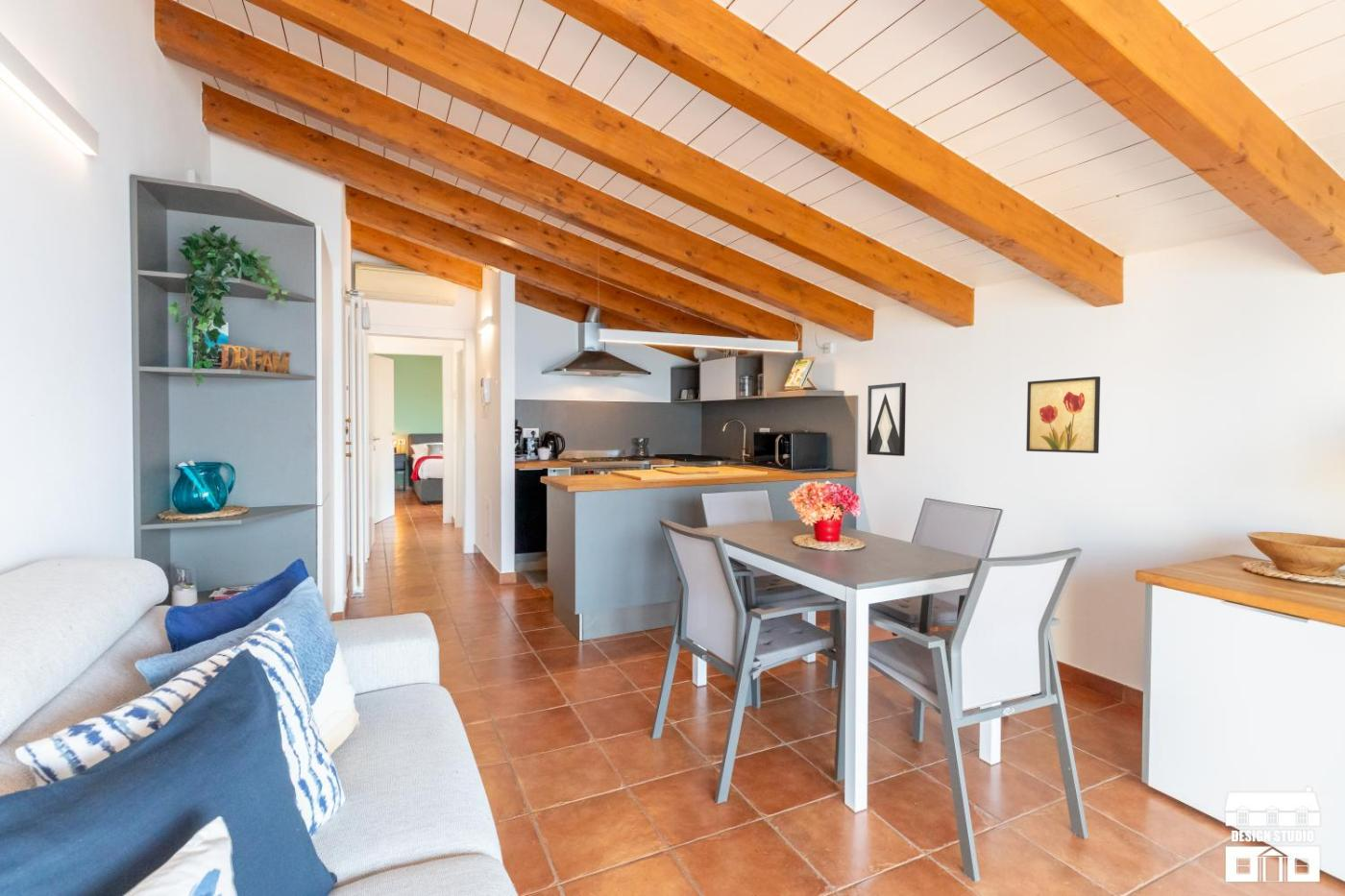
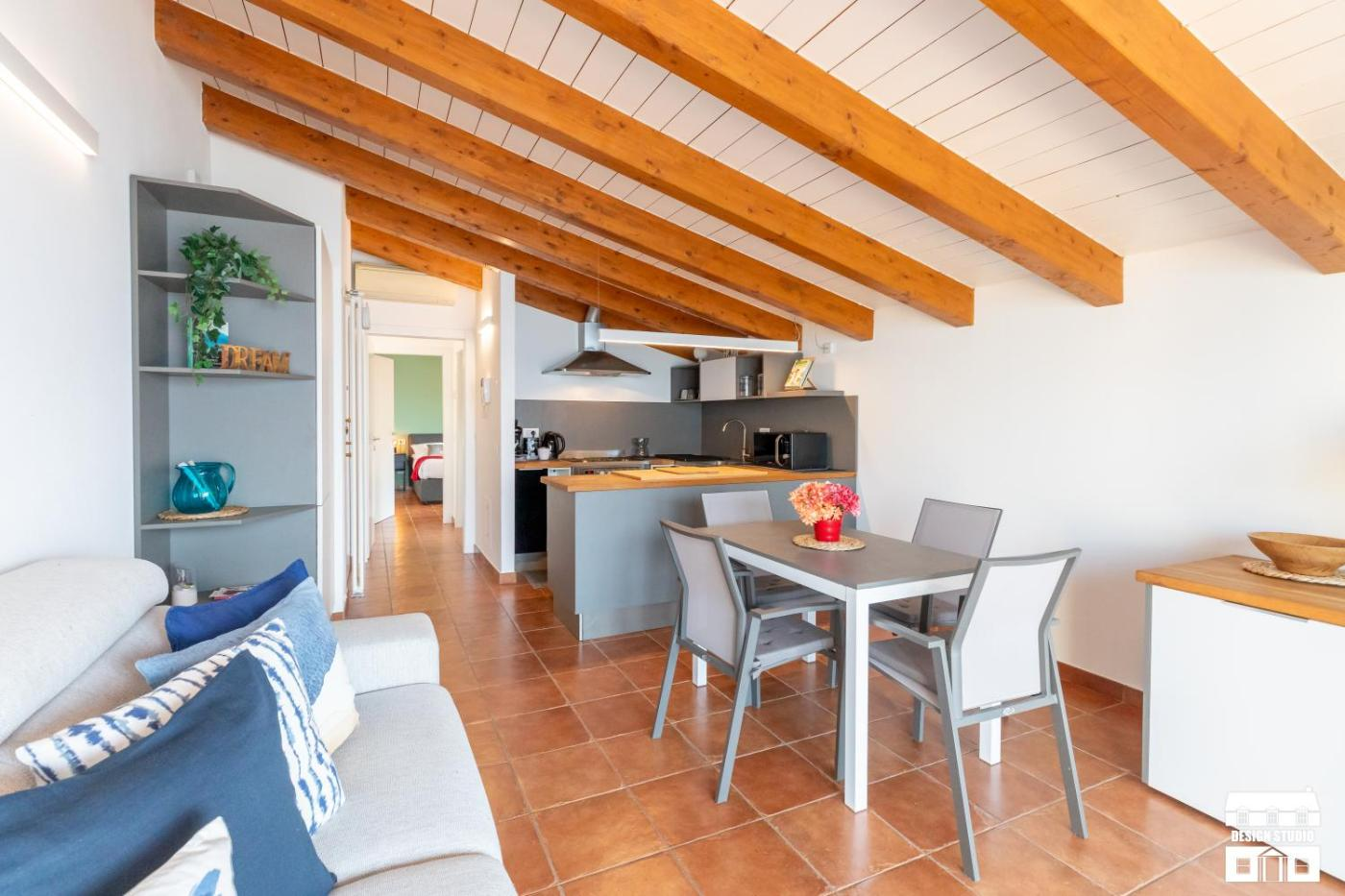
- wall art (1062, 415)
- wall art (885, 420)
